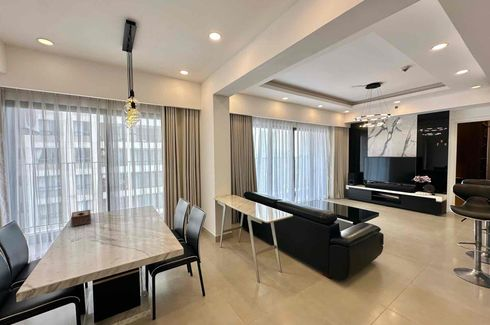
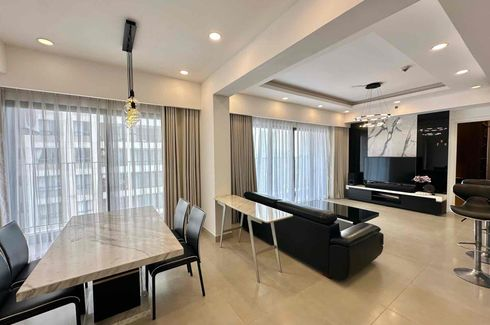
- tissue box (81, 217)
